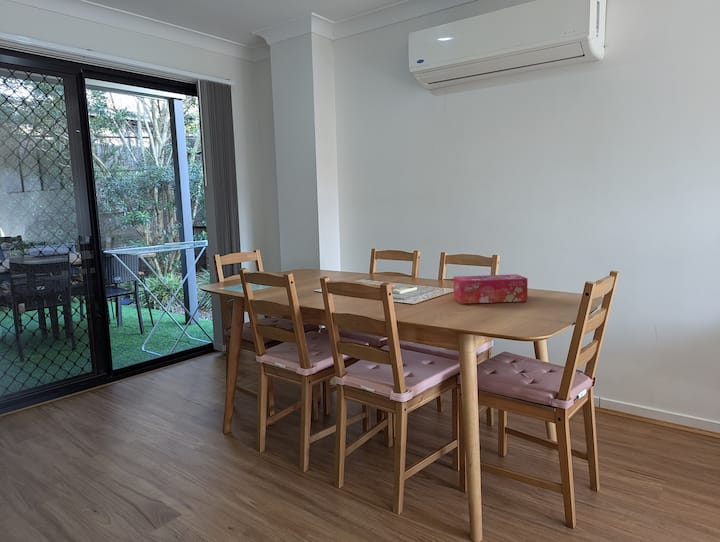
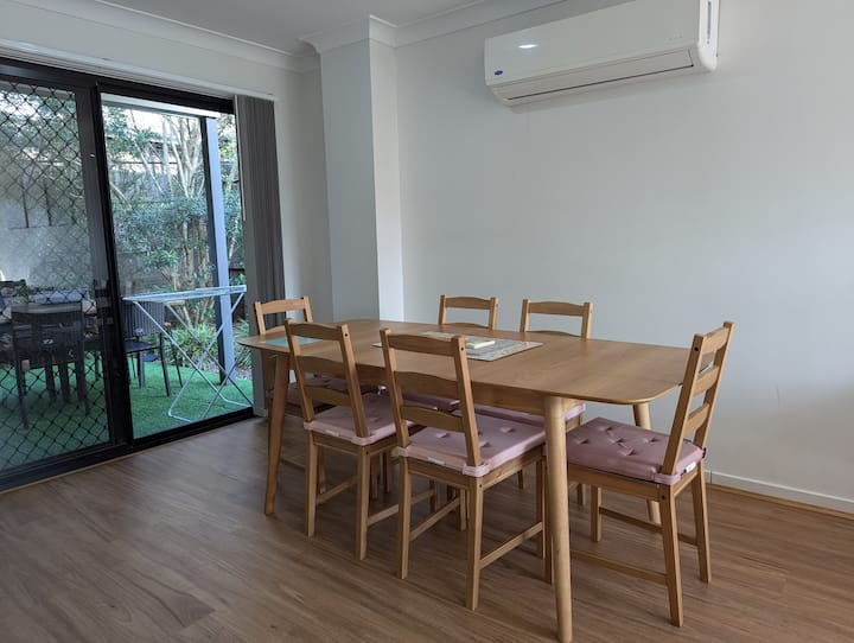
- tissue box (489, 288)
